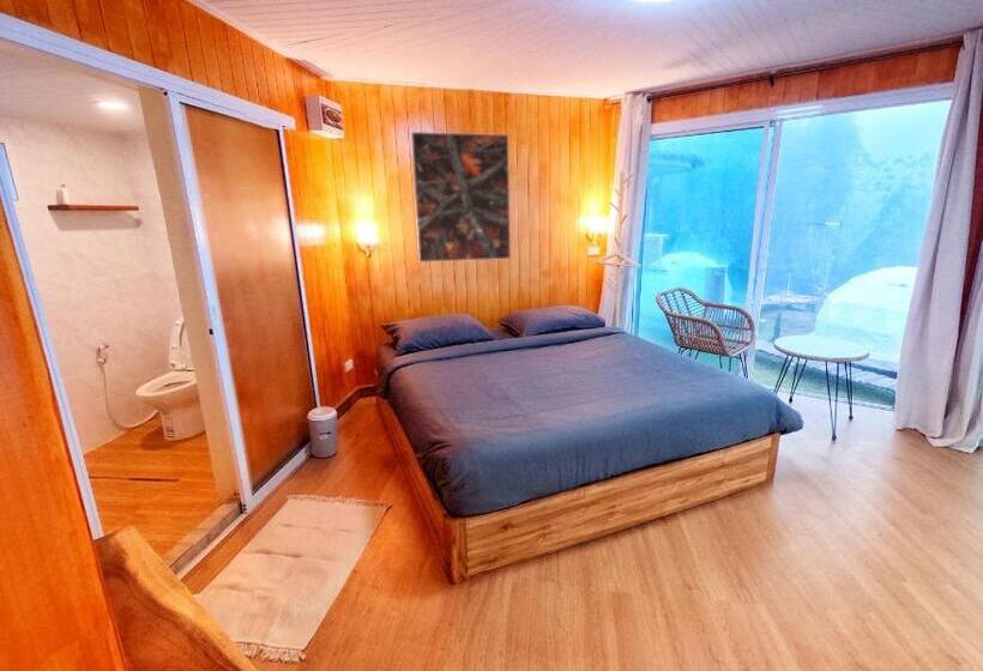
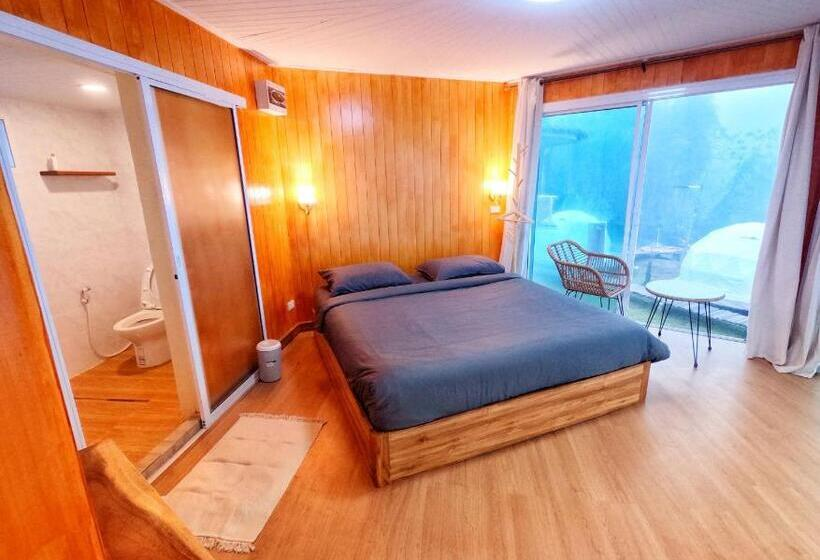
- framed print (463, 198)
